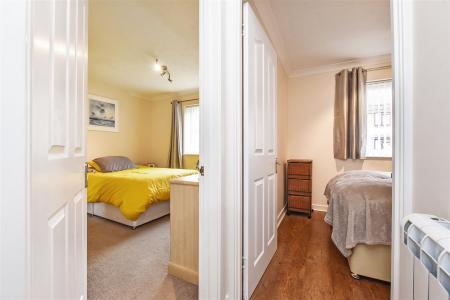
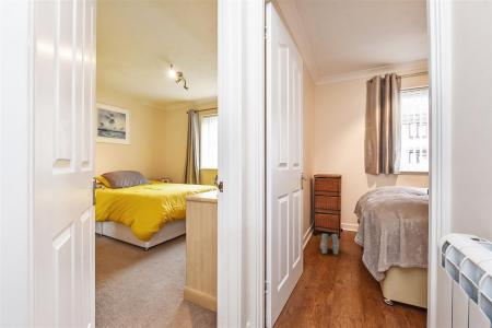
+ boots (328, 242)
